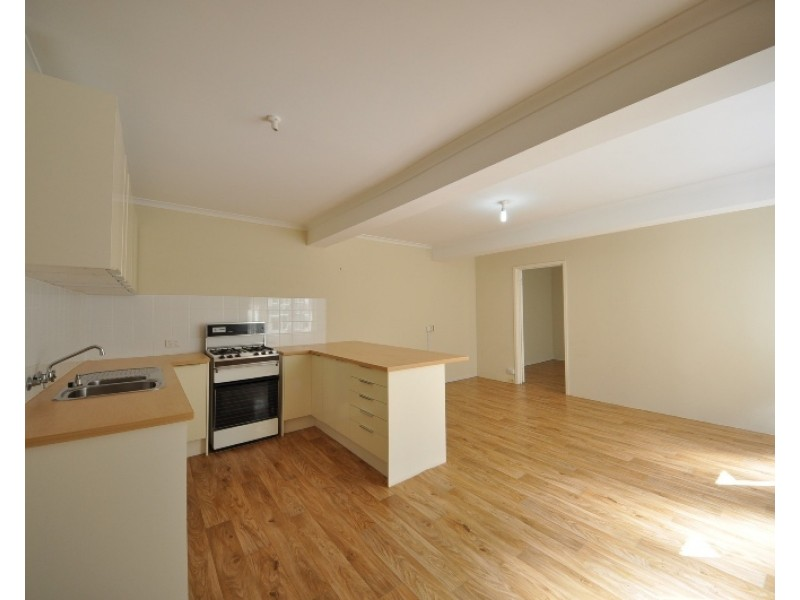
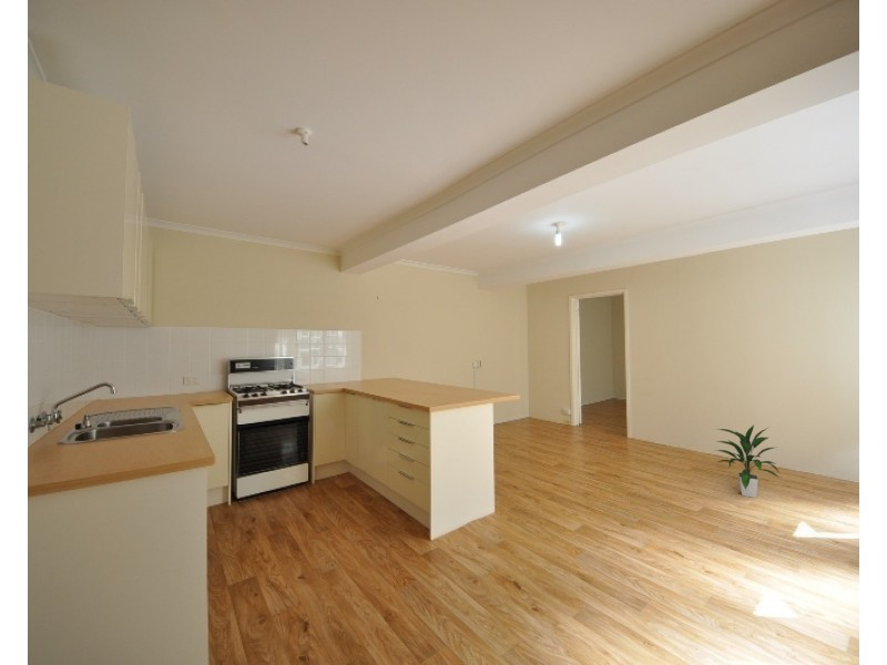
+ indoor plant (745, 460)
